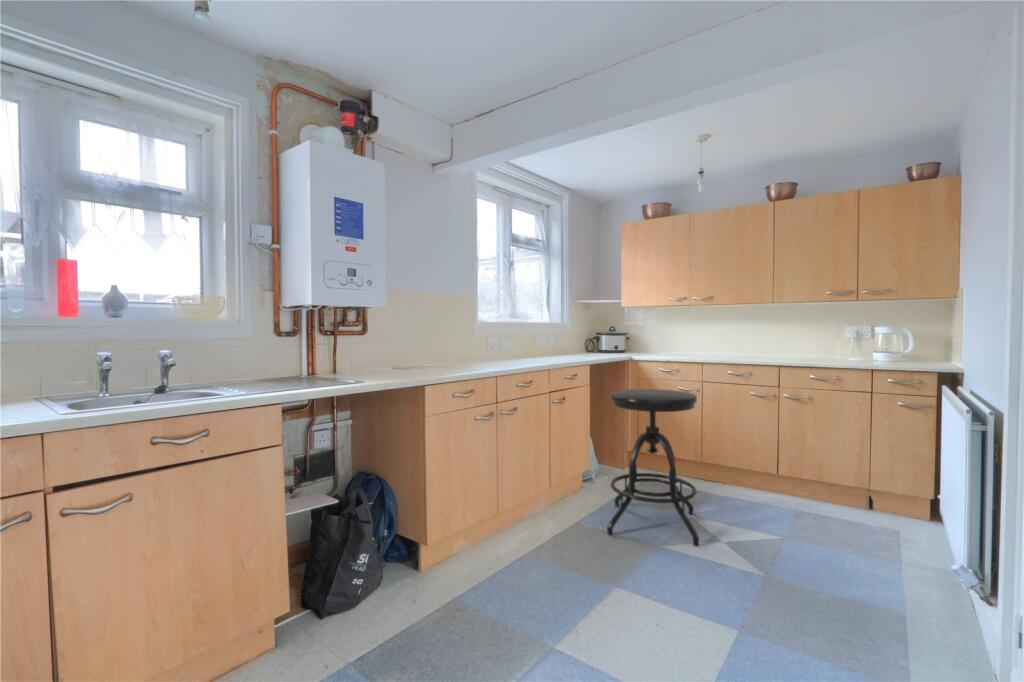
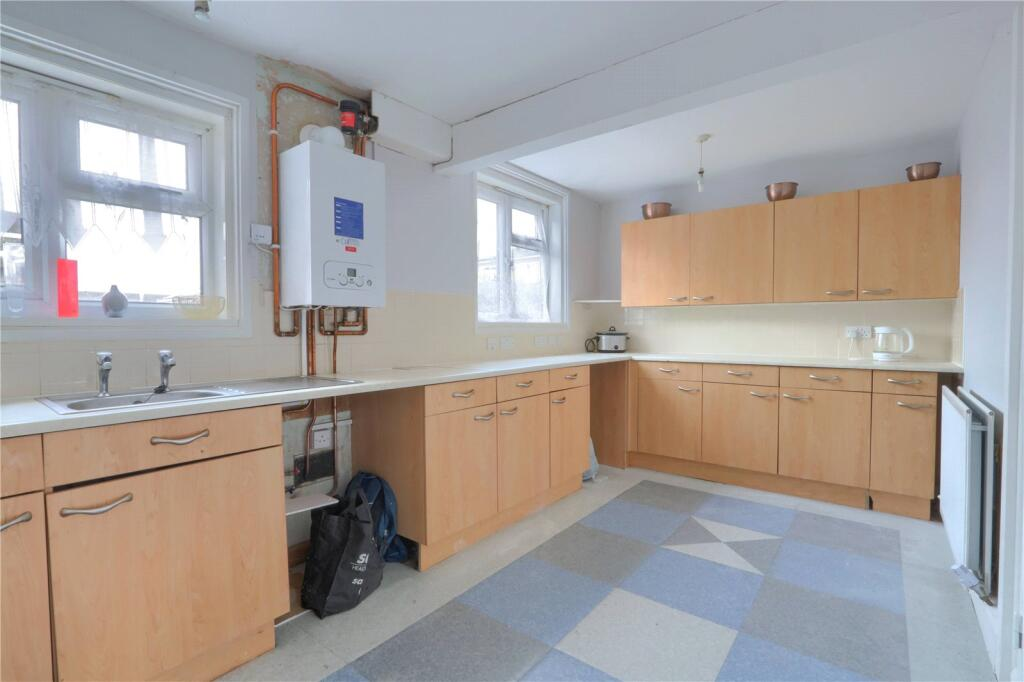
- stool (652, 453)
